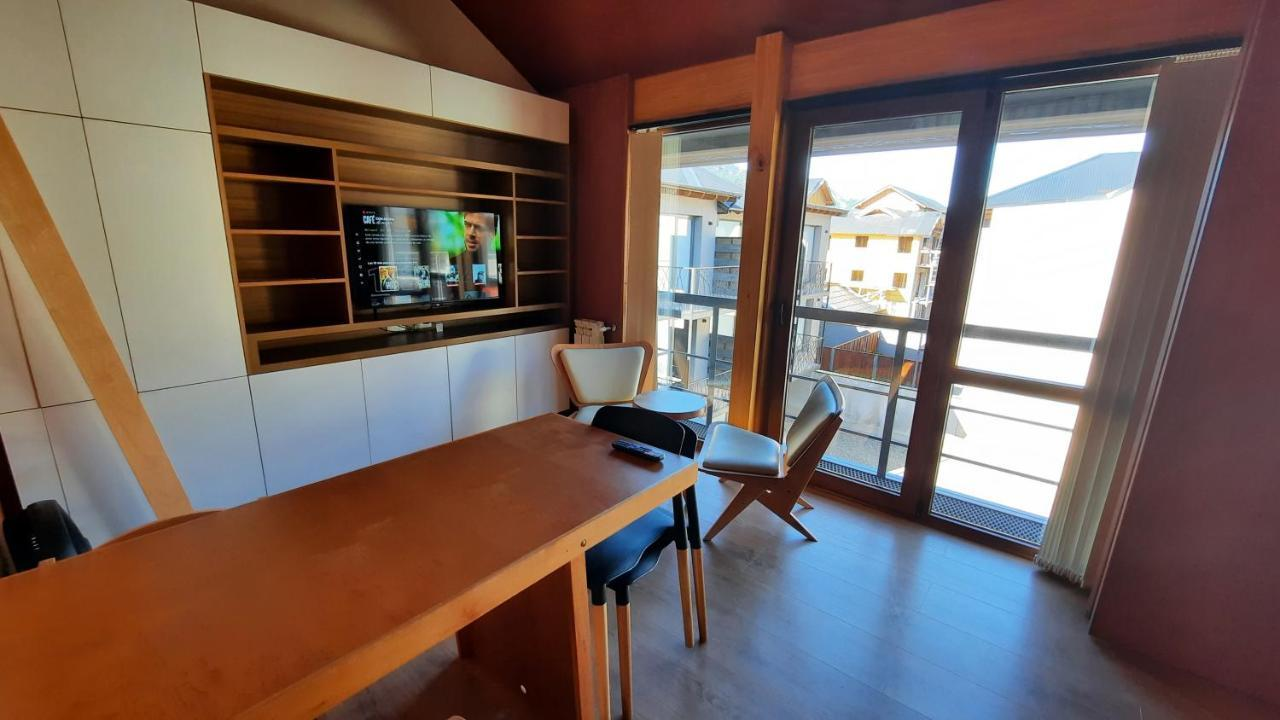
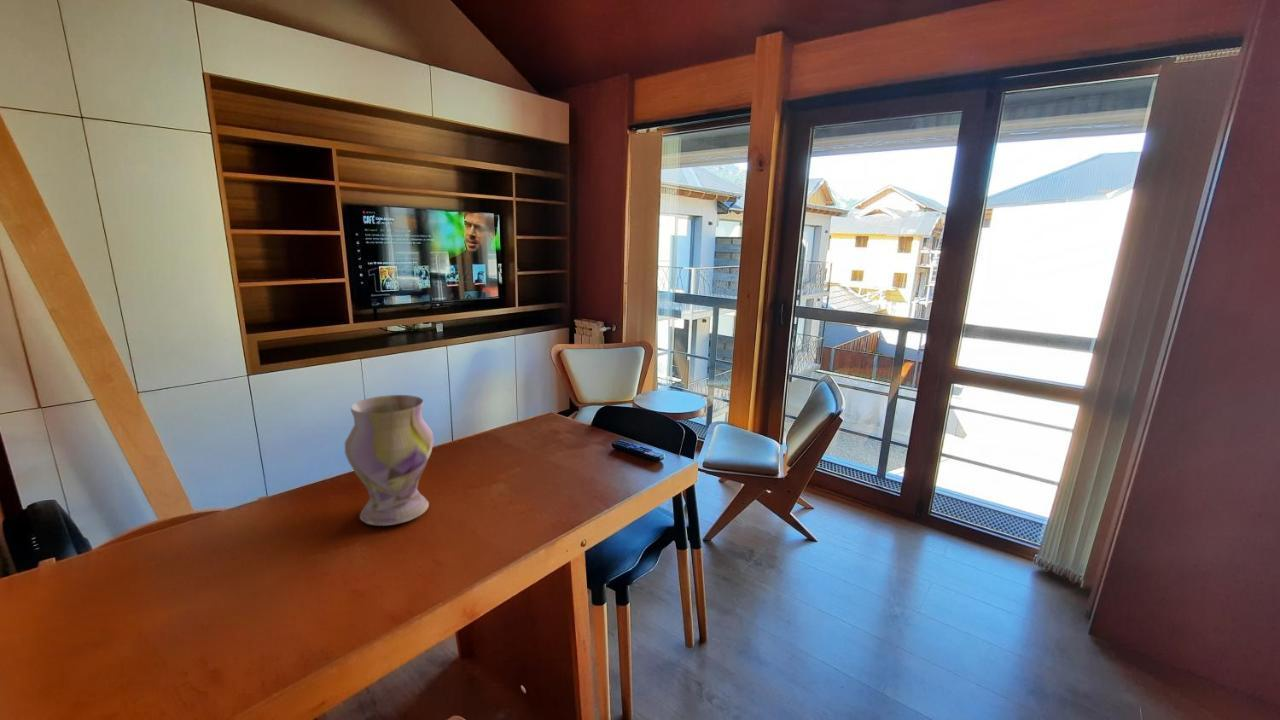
+ vase (391, 459)
